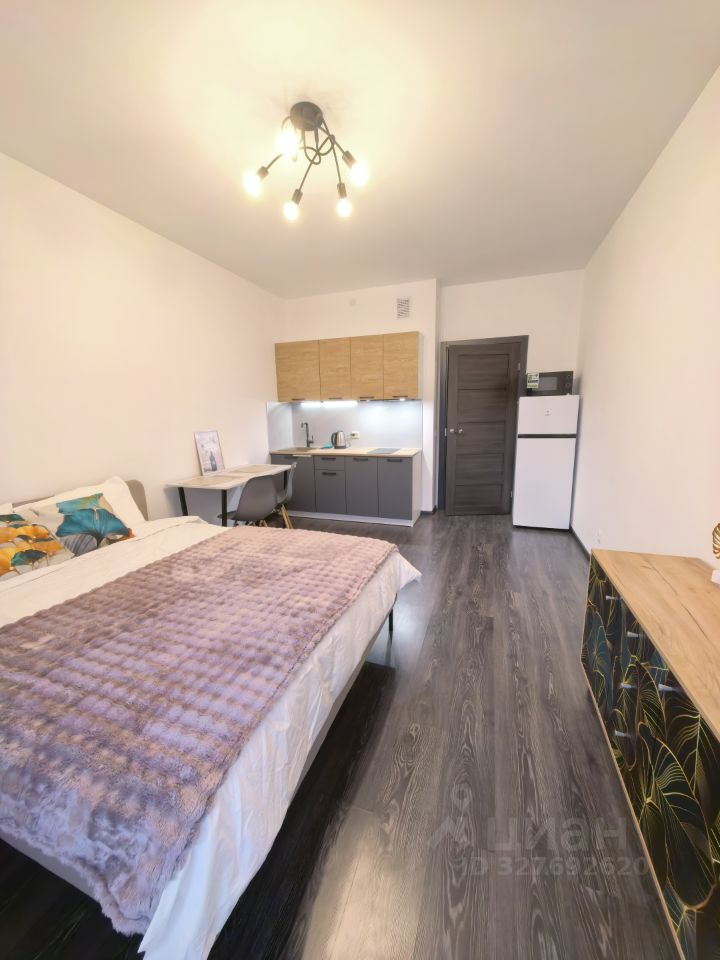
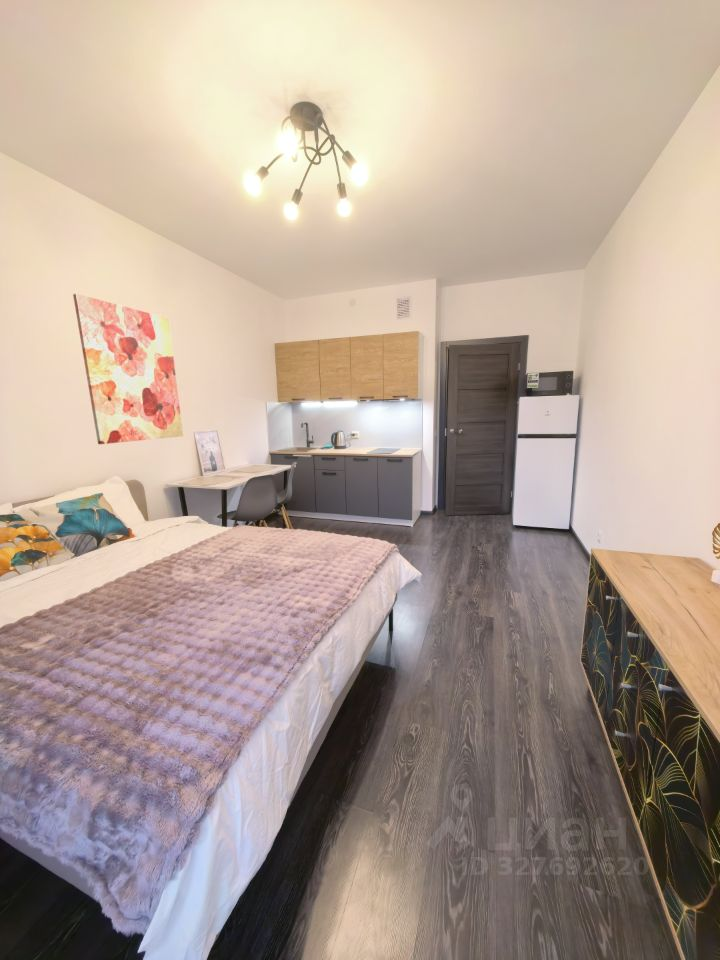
+ wall art (136, 376)
